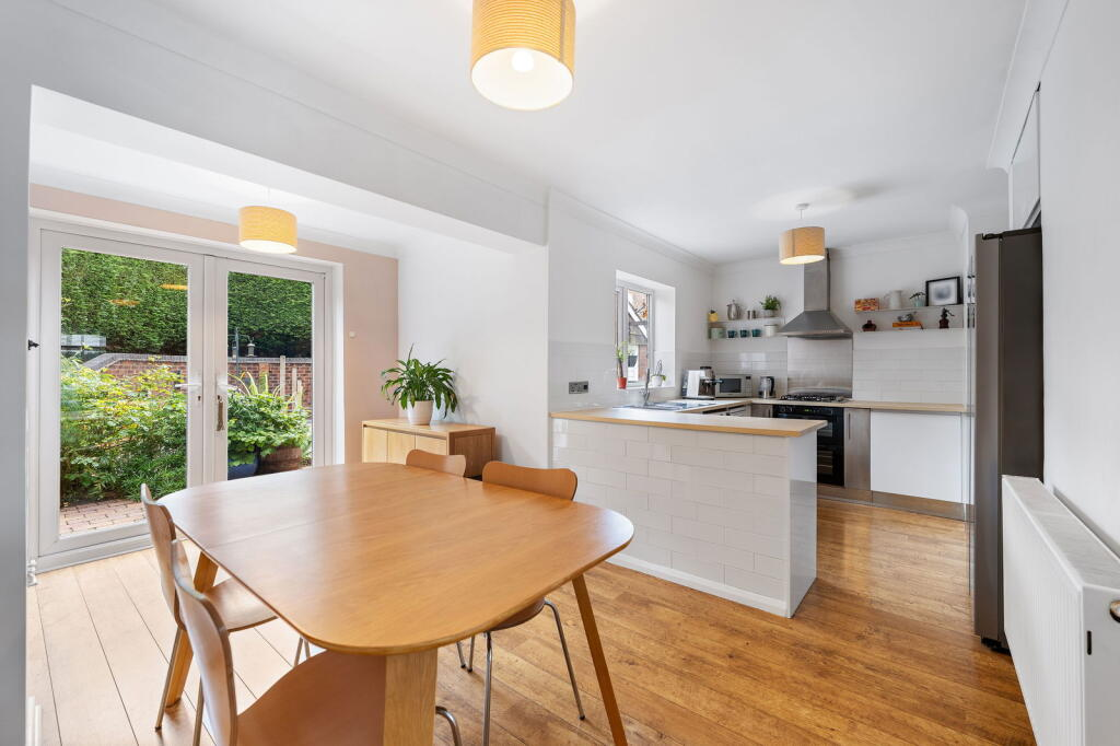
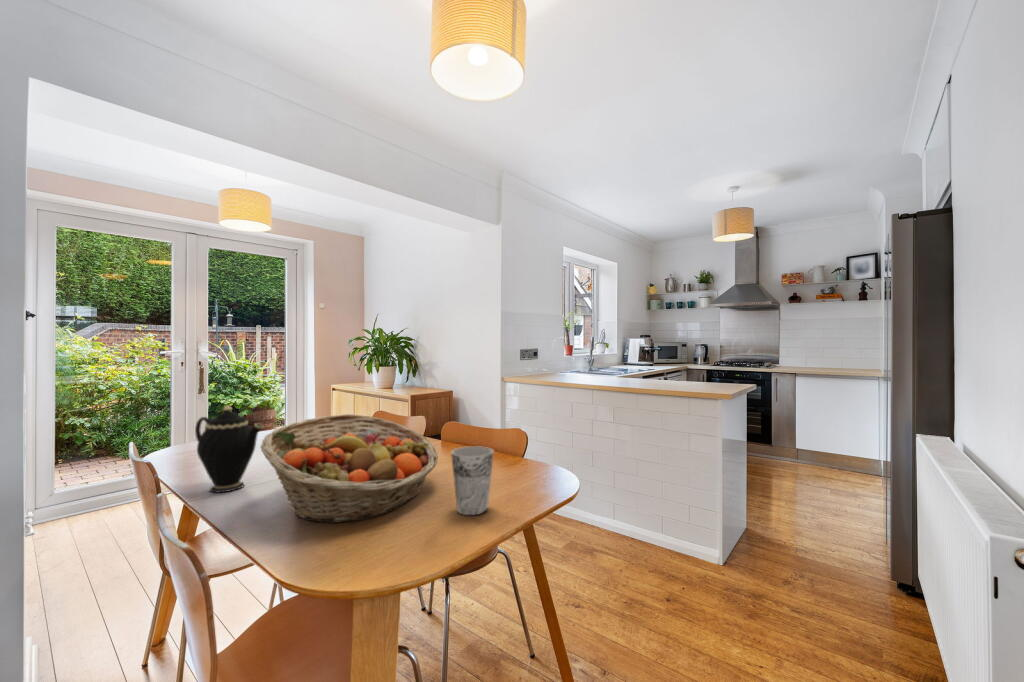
+ fruit basket (357, 460)
+ teapot (228, 446)
+ cup (472, 480)
